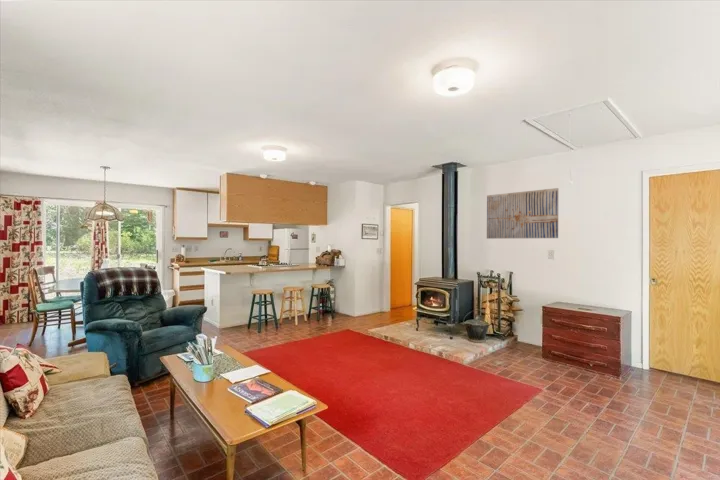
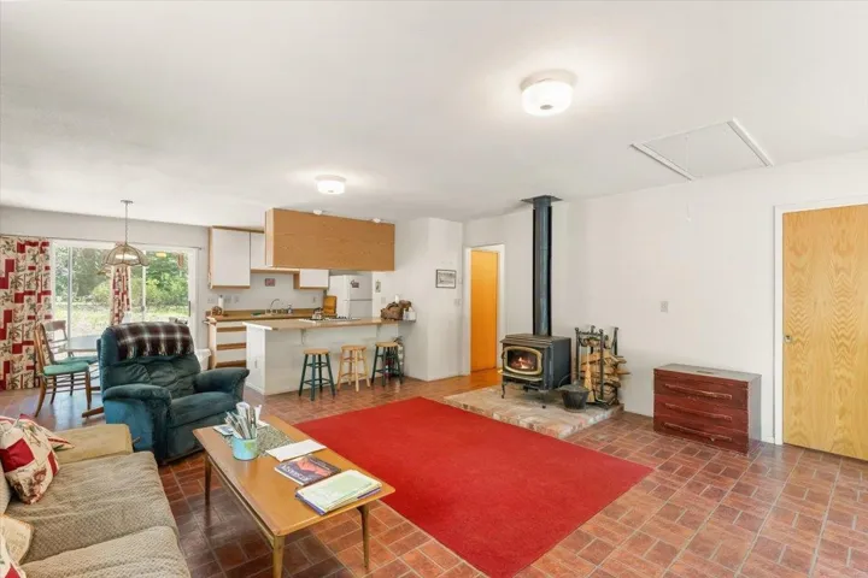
- wall art (519, 215)
